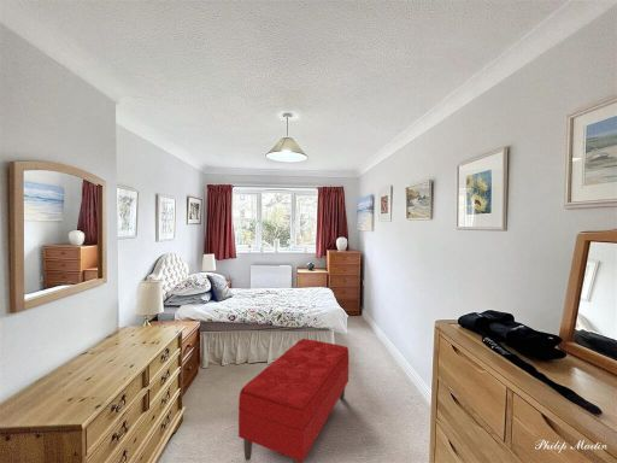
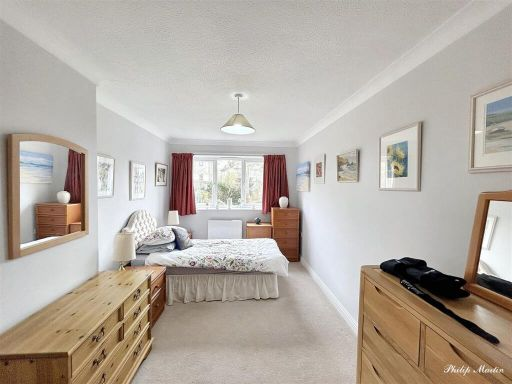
- bench (301, 393)
